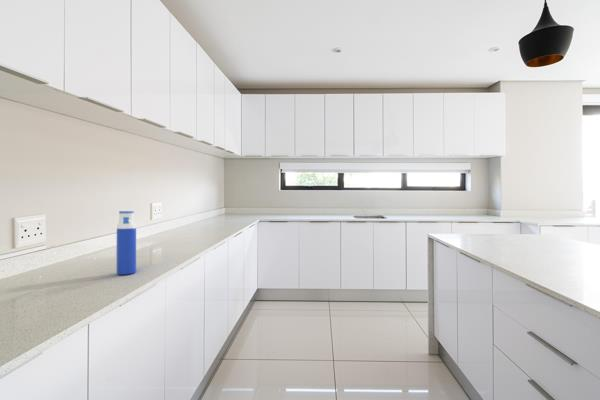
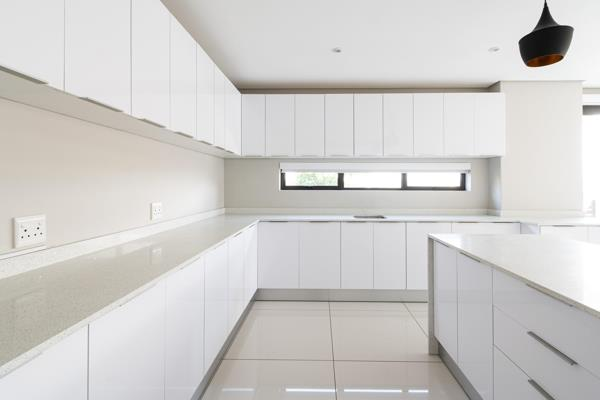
- water bottle (126, 241)
